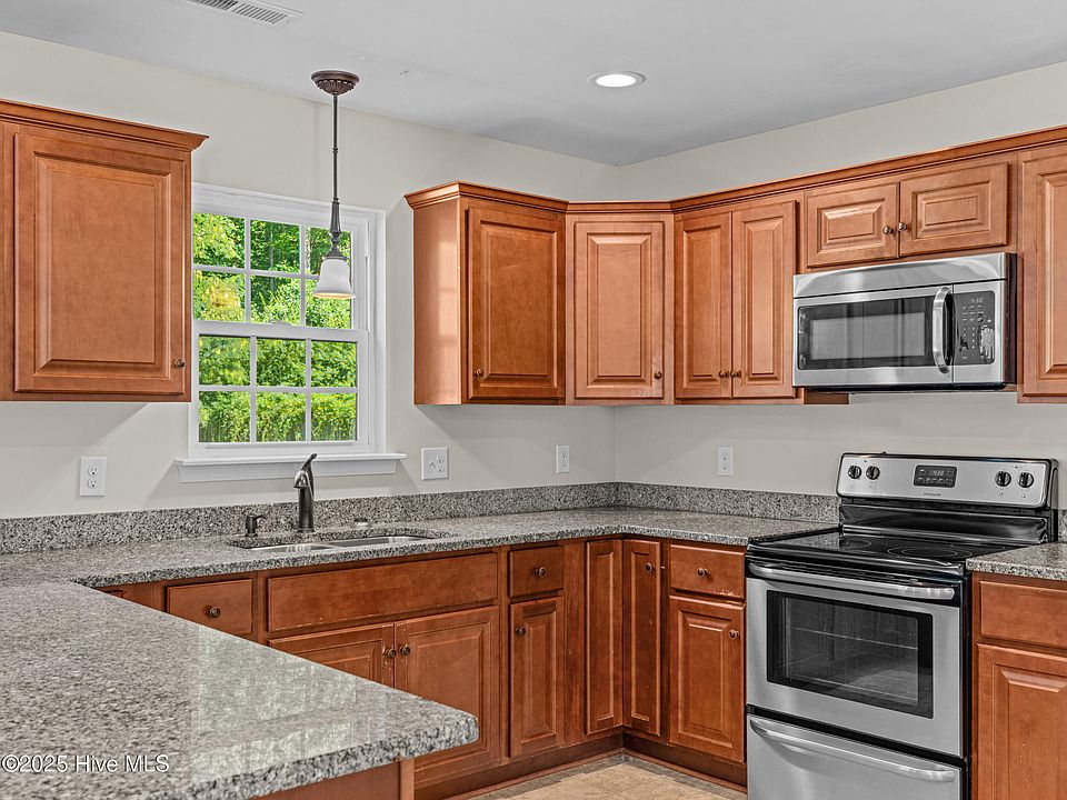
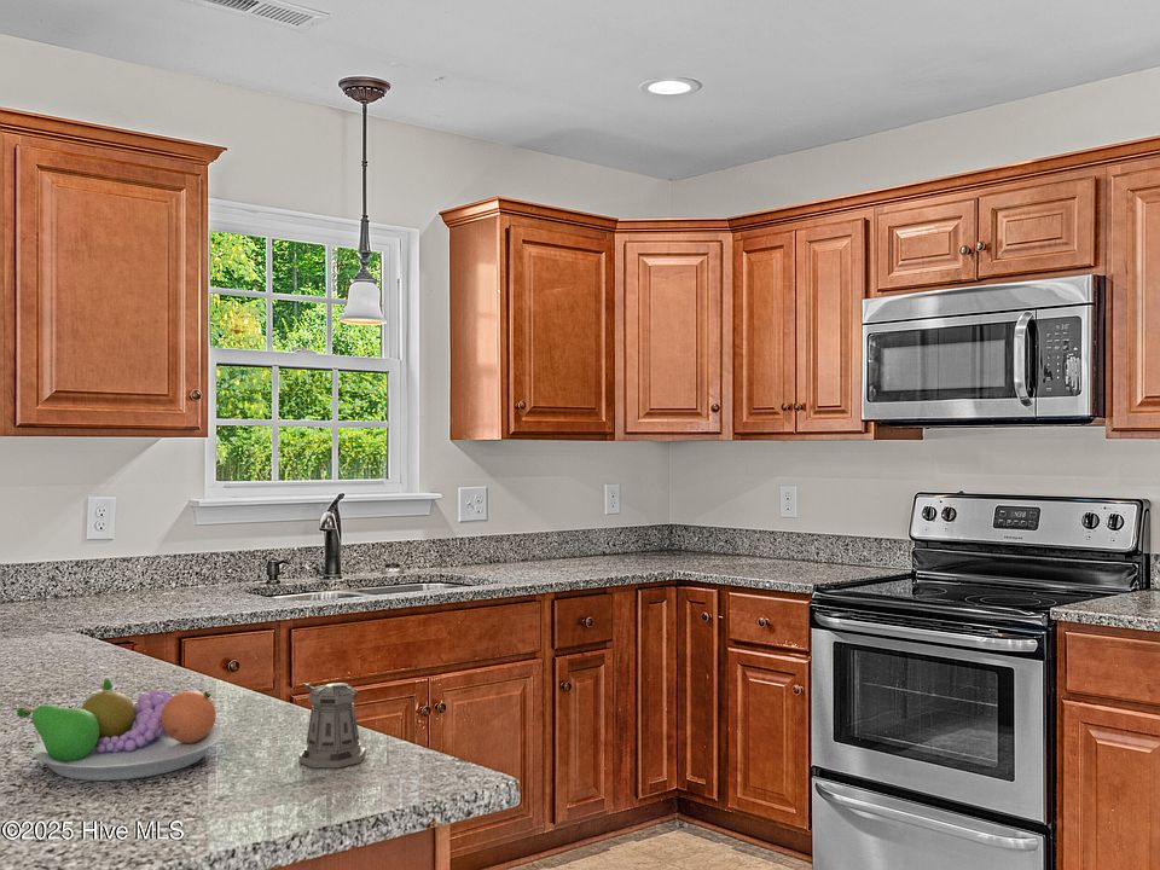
+ fruit bowl (123, 723)
+ pepper shaker (330, 718)
